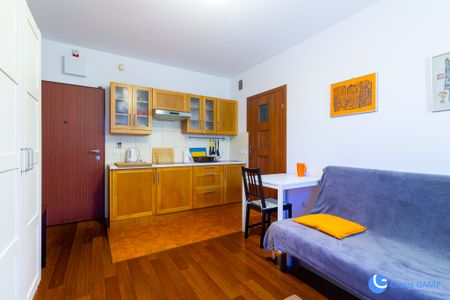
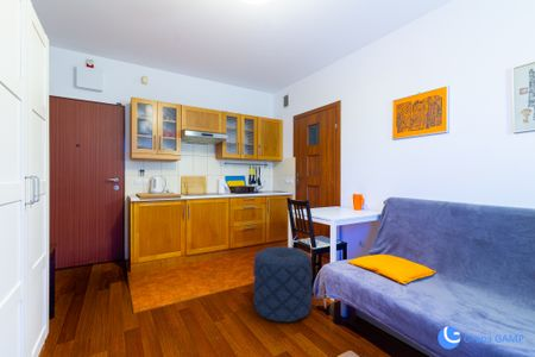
+ pouf (282, 278)
